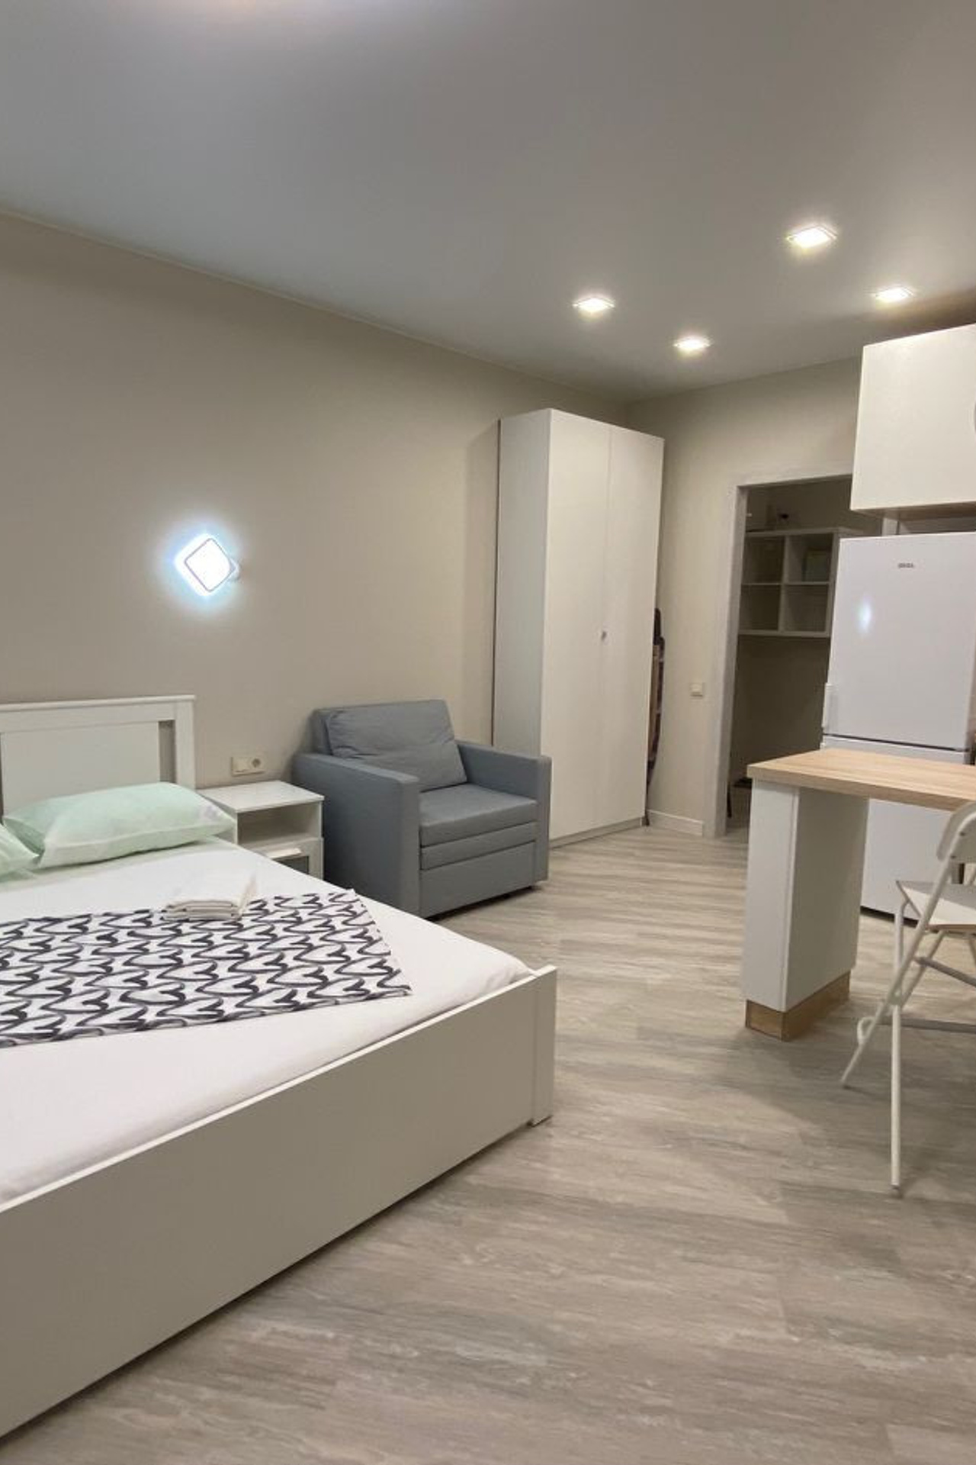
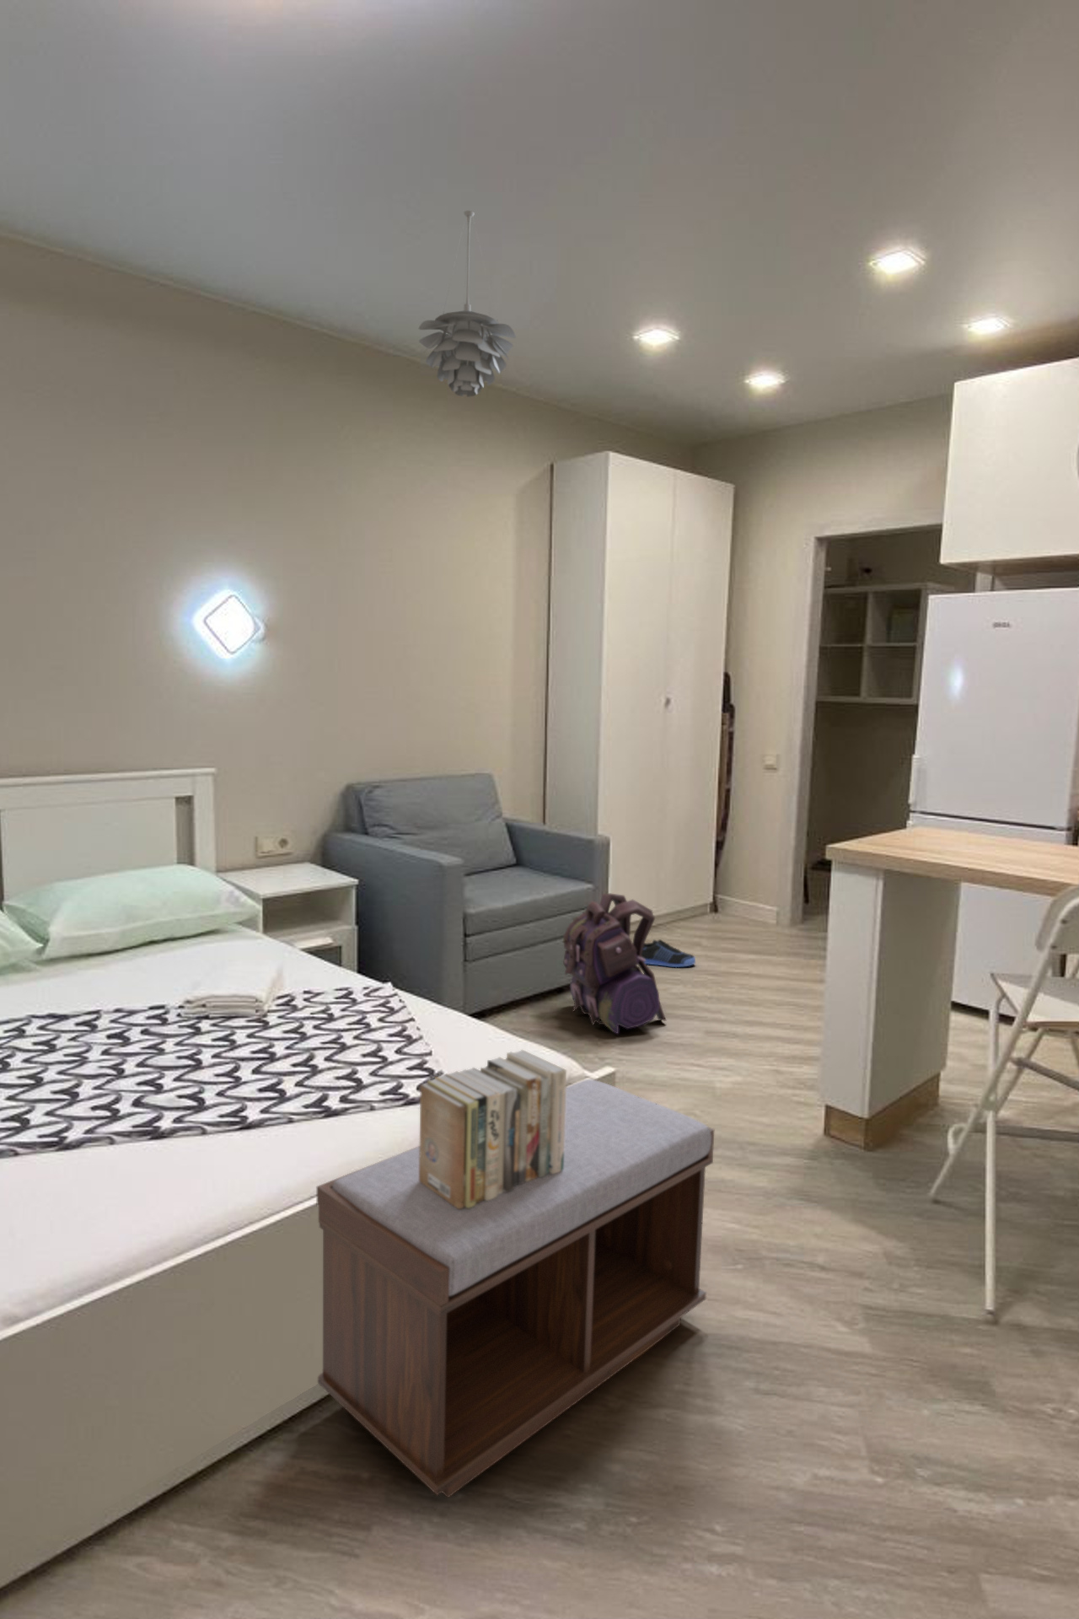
+ sneaker (665, 952)
+ backpack (611, 956)
+ pendant light (467, 304)
+ bench (529, 1254)
+ books (494, 1124)
